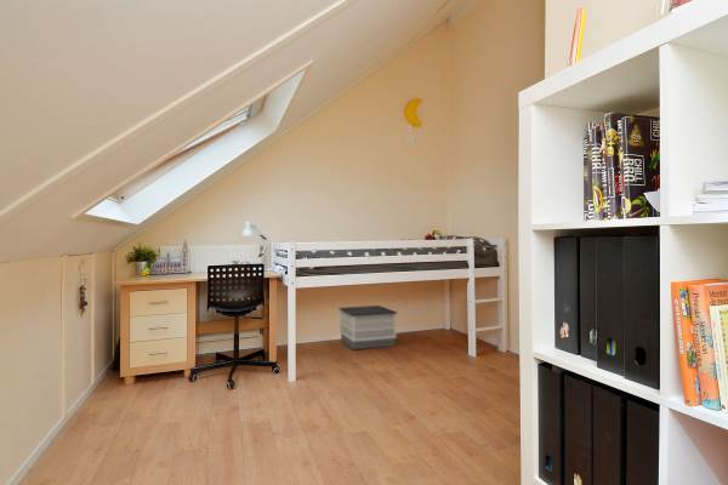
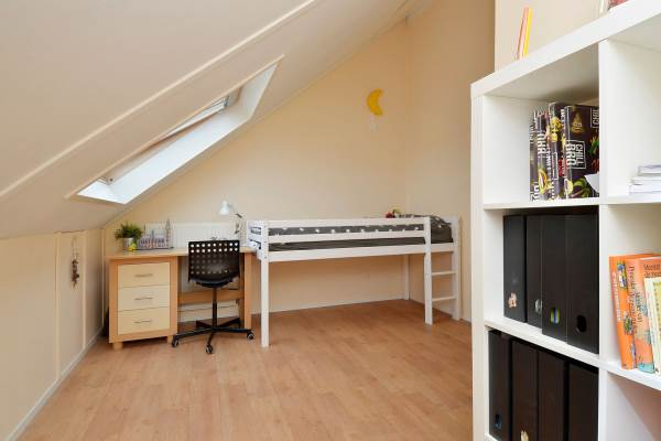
- storage box (366, 326)
